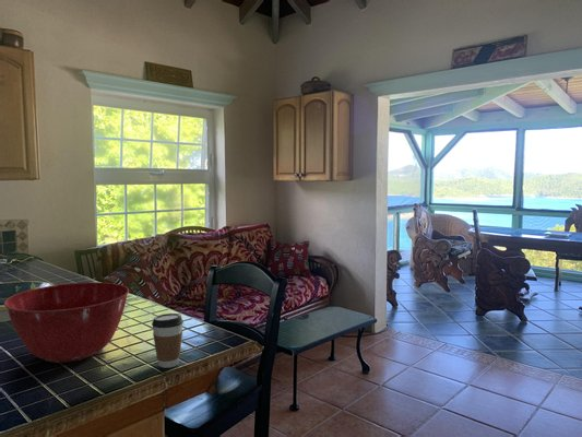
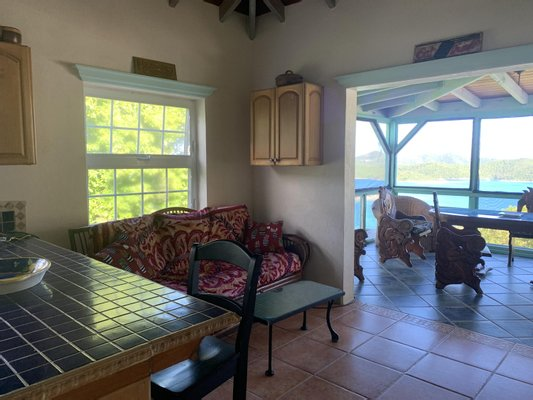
- coffee cup (167, 340)
- mixing bowl (71, 323)
